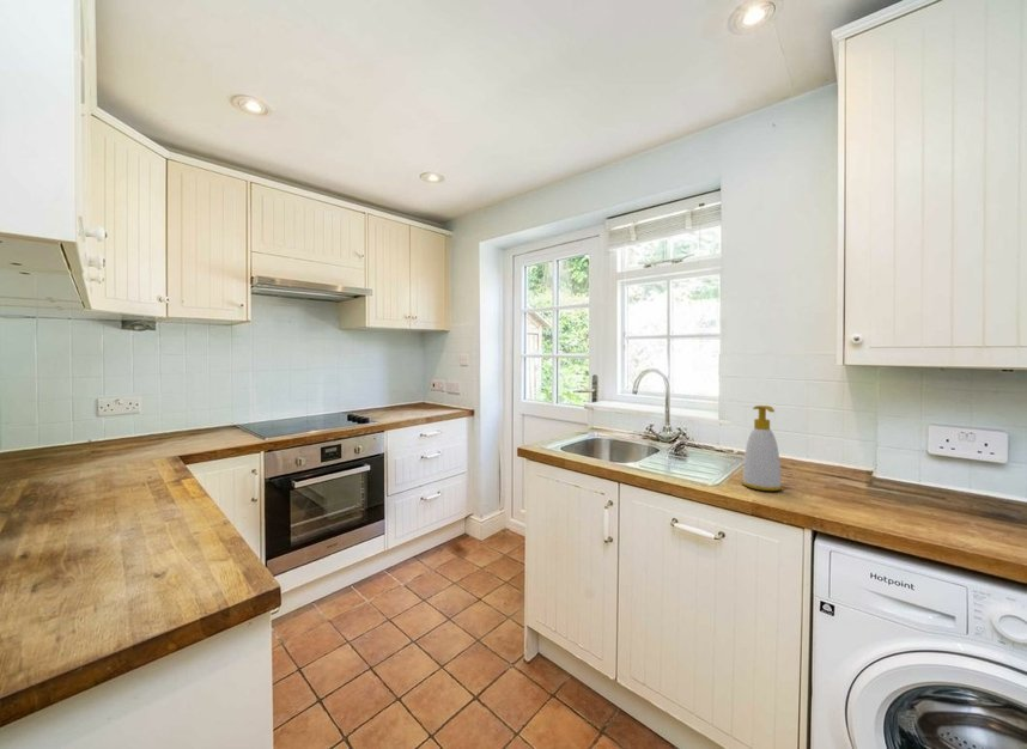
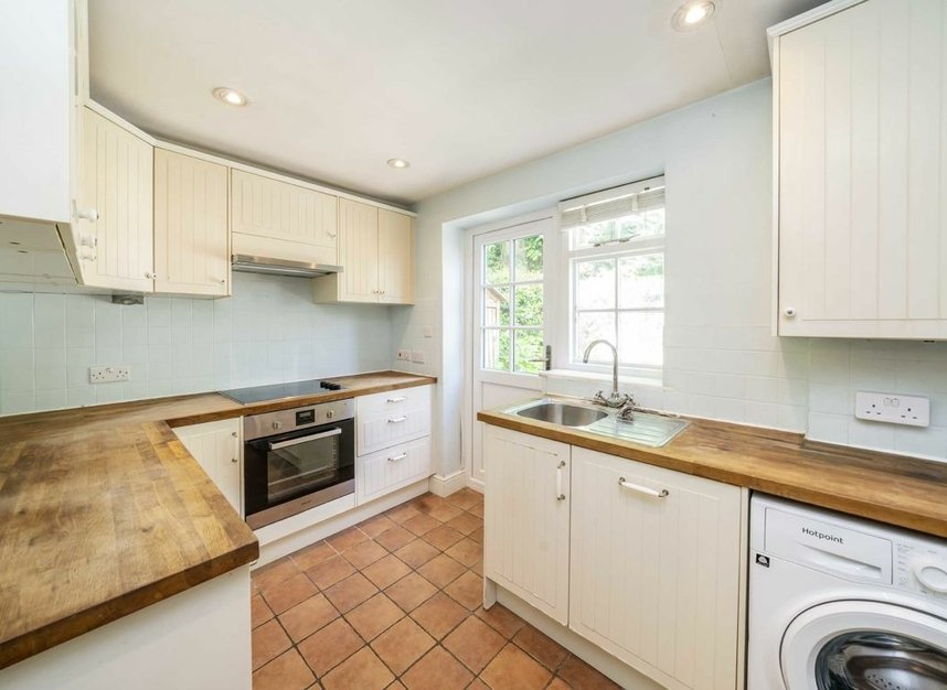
- soap bottle (761, 445)
